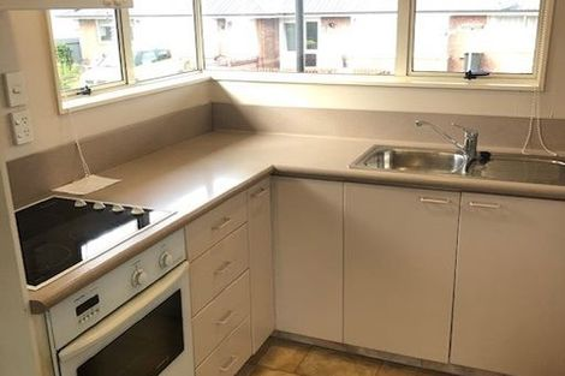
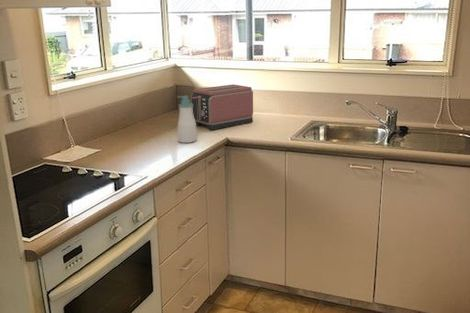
+ soap bottle (186, 118)
+ toaster (219, 106)
